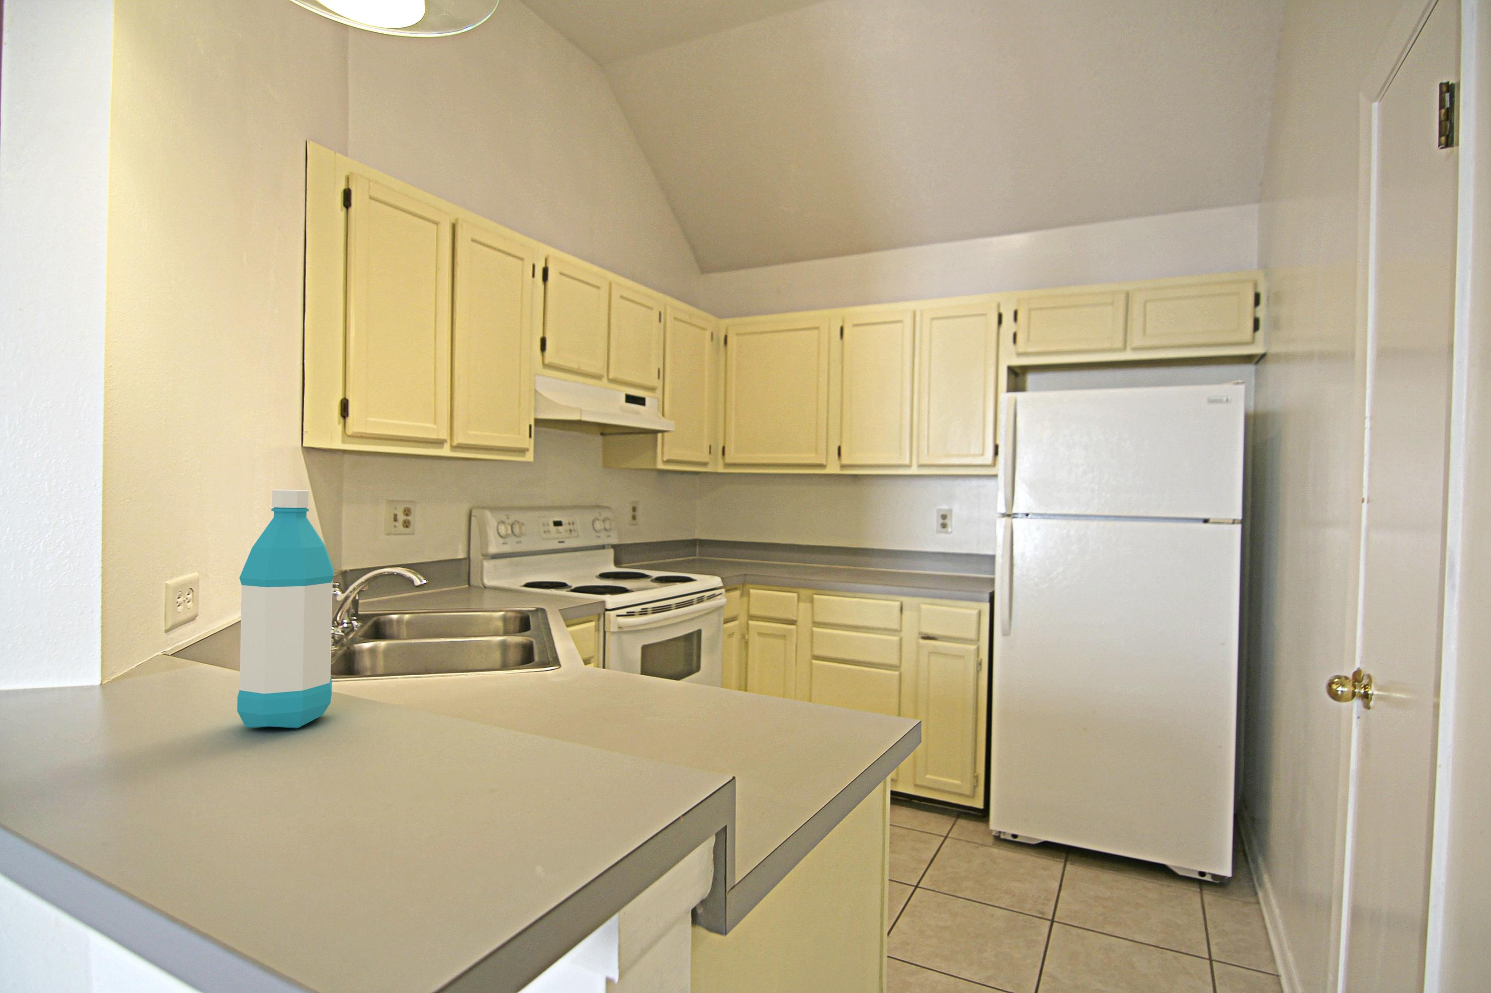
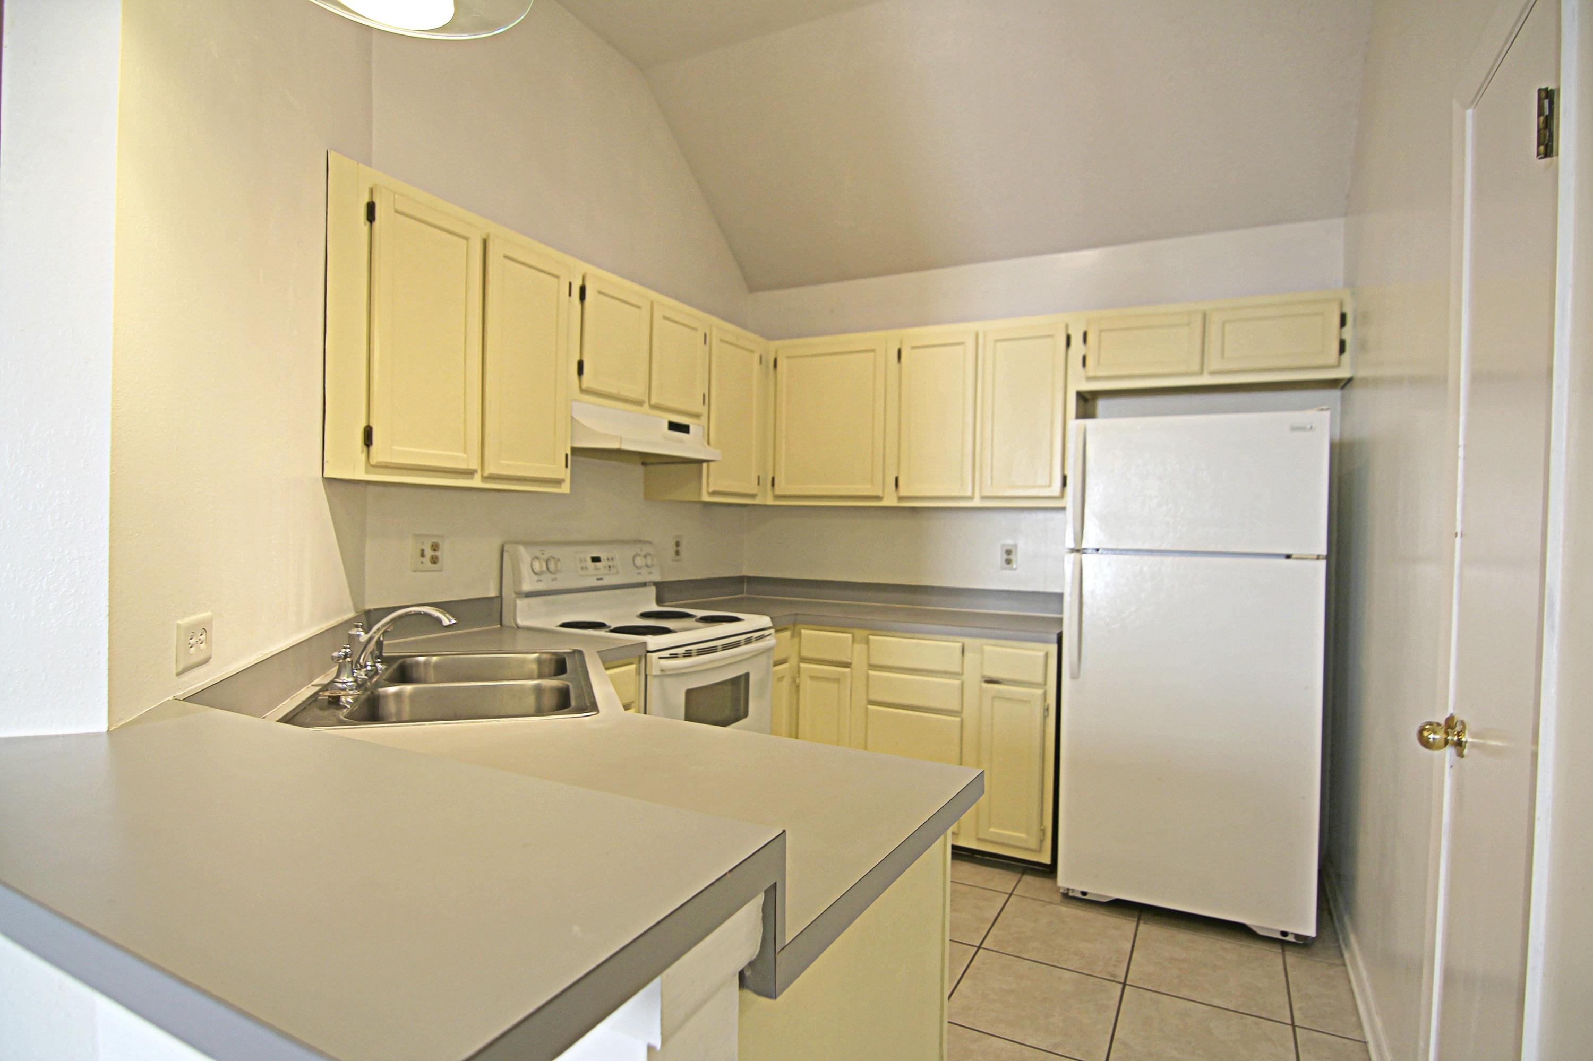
- water bottle (288, 605)
